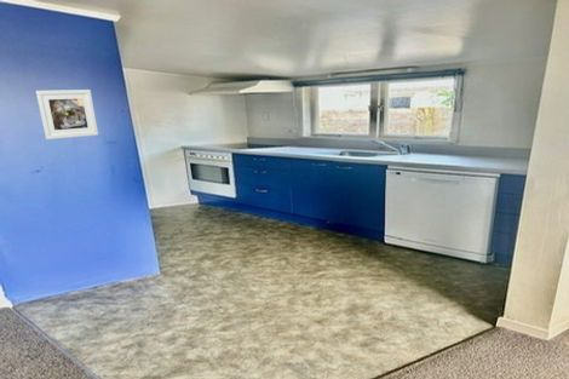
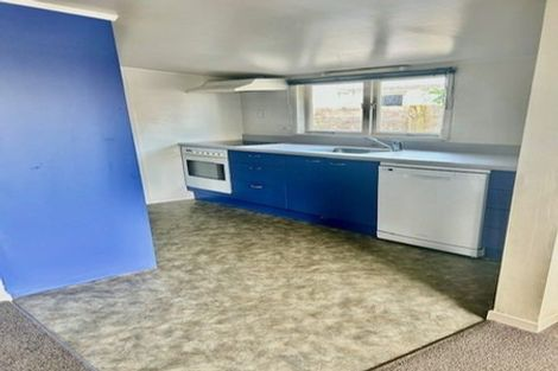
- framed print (68, 114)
